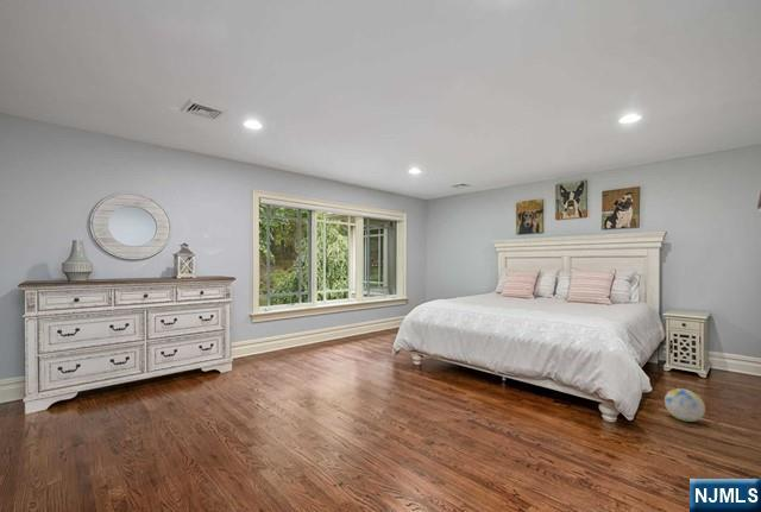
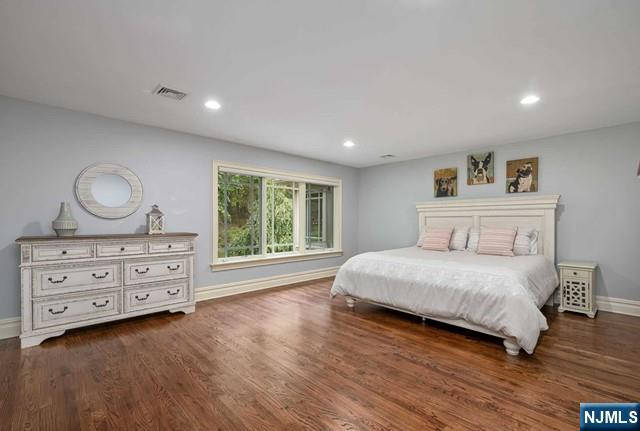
- ball (684, 404)
